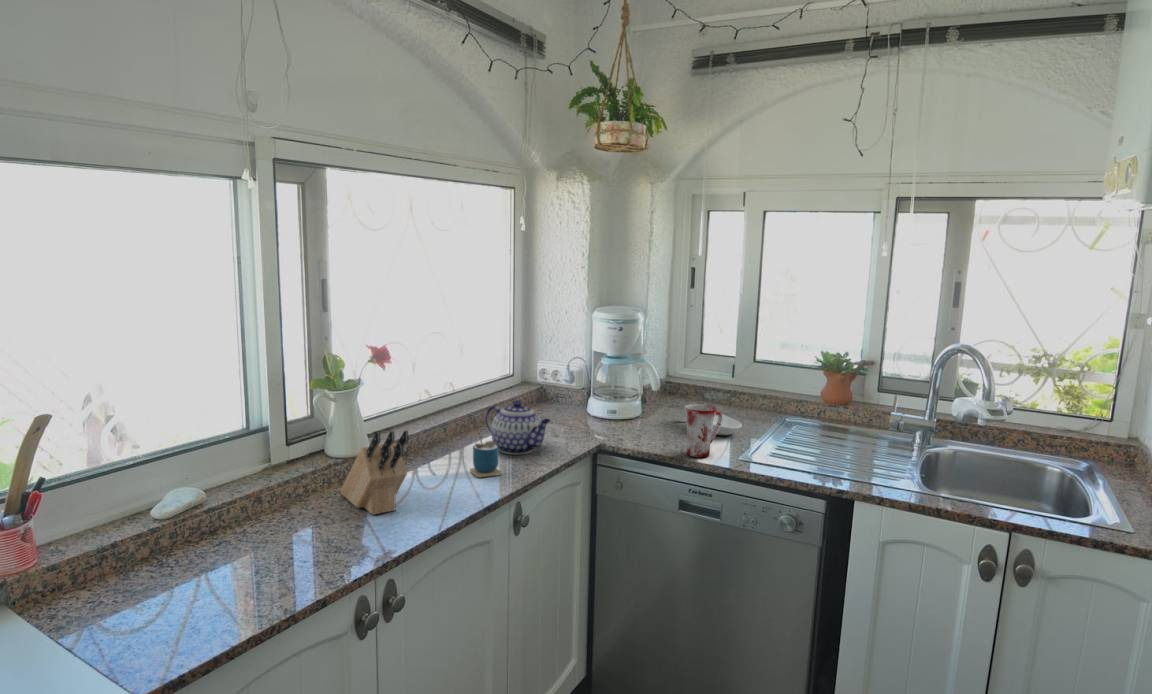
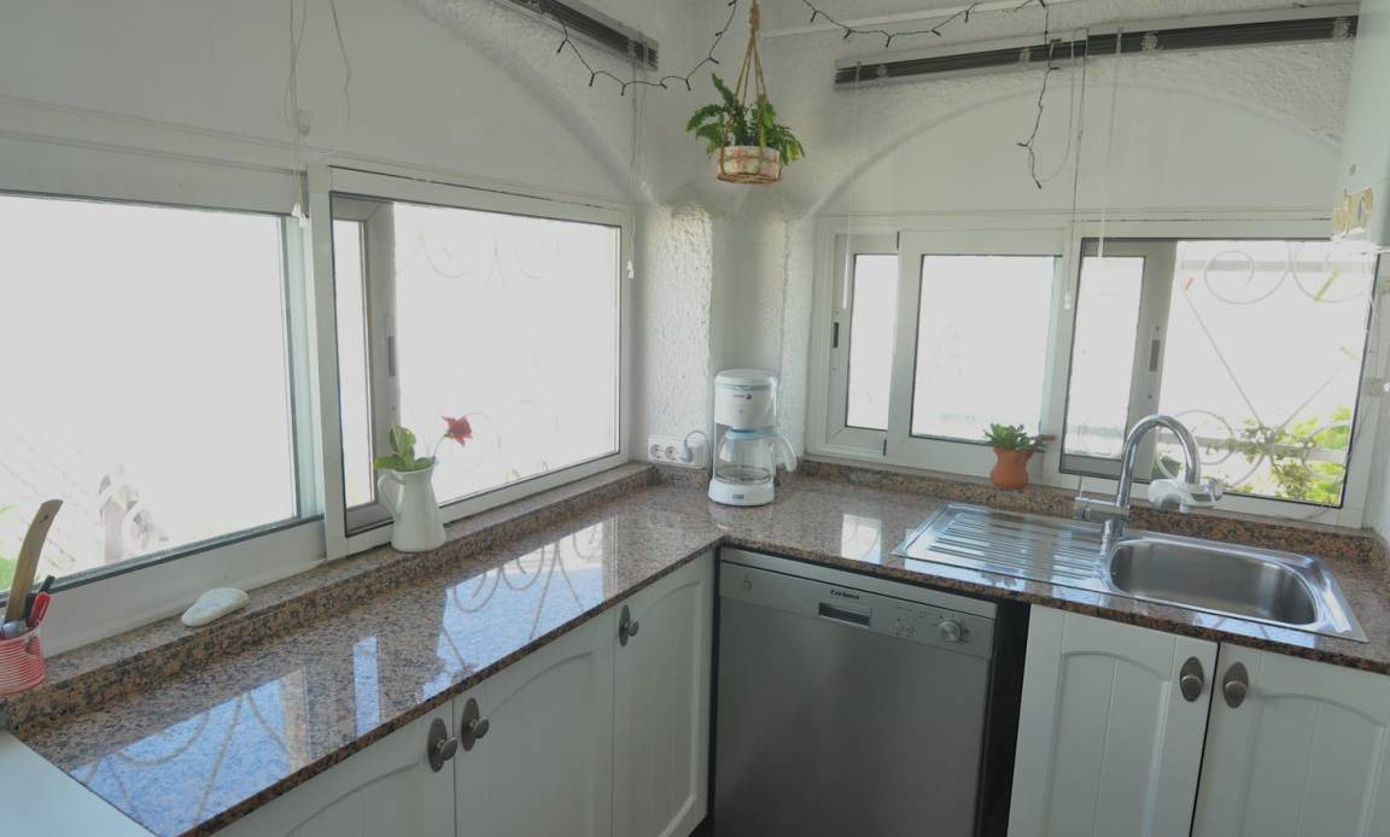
- mug (704, 430)
- spoon rest (714, 419)
- teapot (517, 425)
- cup (485, 450)
- knife block (375, 463)
